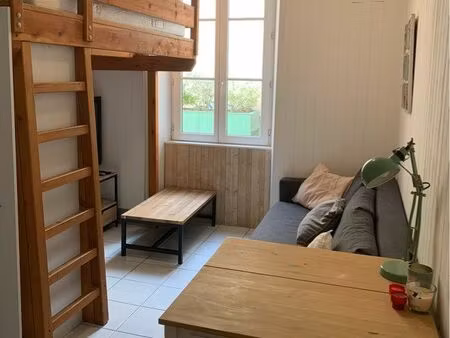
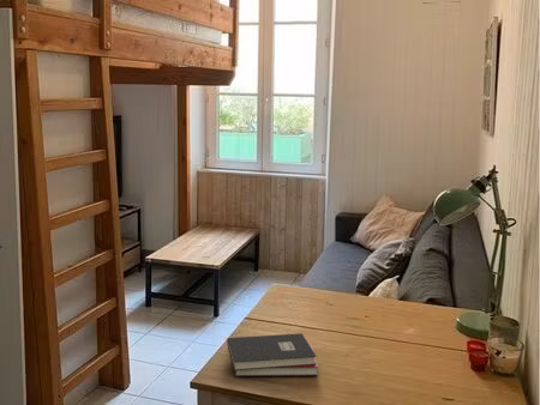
+ hardback book (270, 355)
